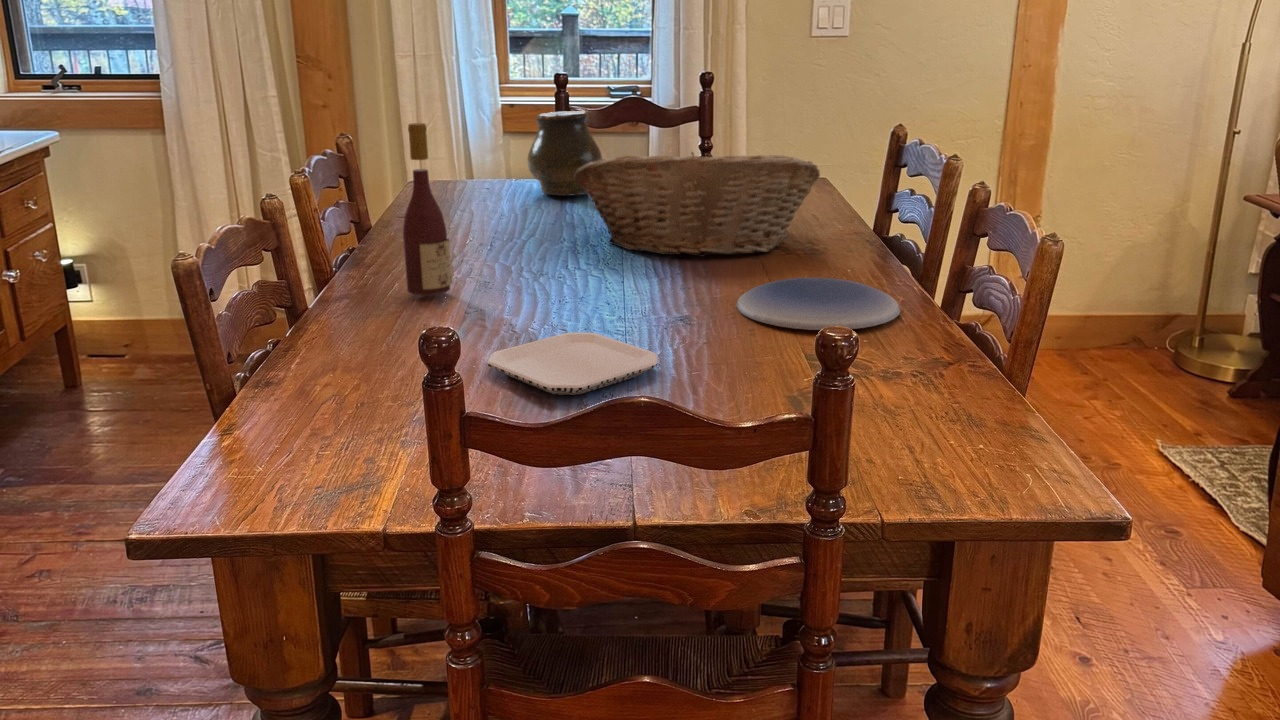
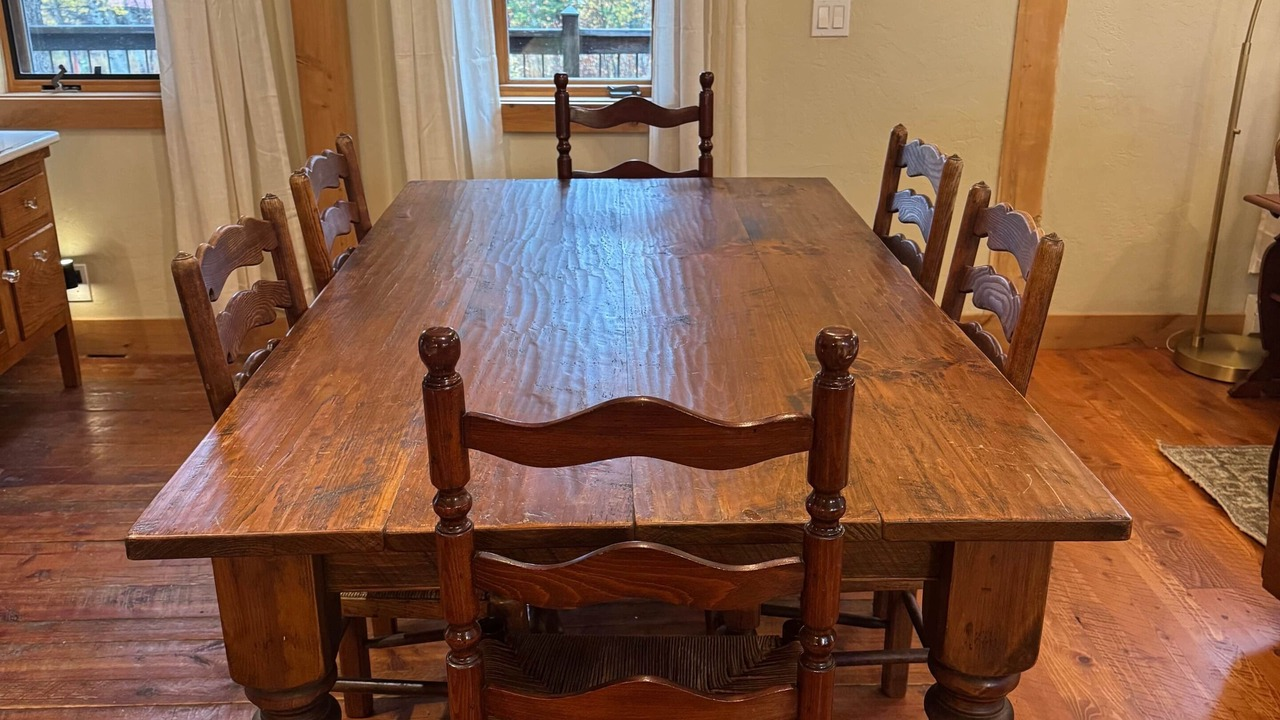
- fruit basket (695, 194)
- wine bottle (423, 211)
- vase (564, 153)
- plate (573, 364)
- plate (817, 297)
